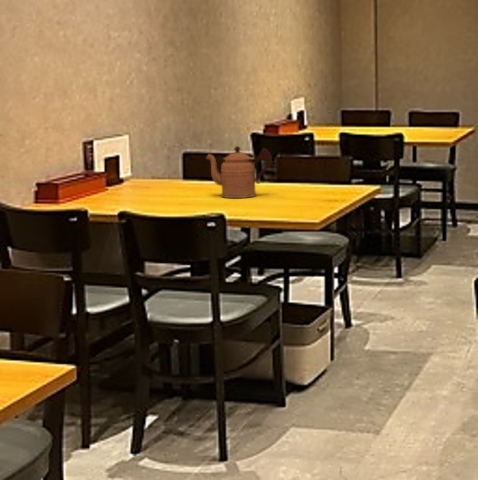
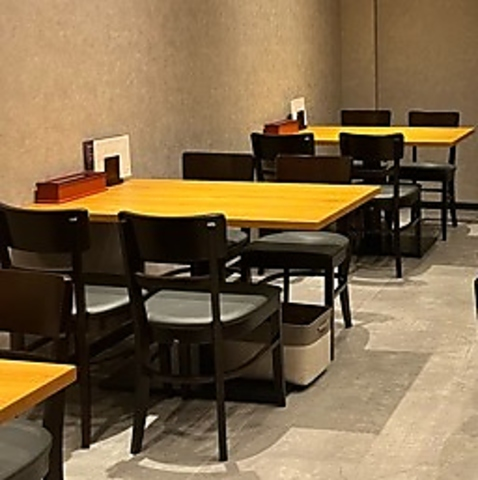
- coffeepot (238, 170)
